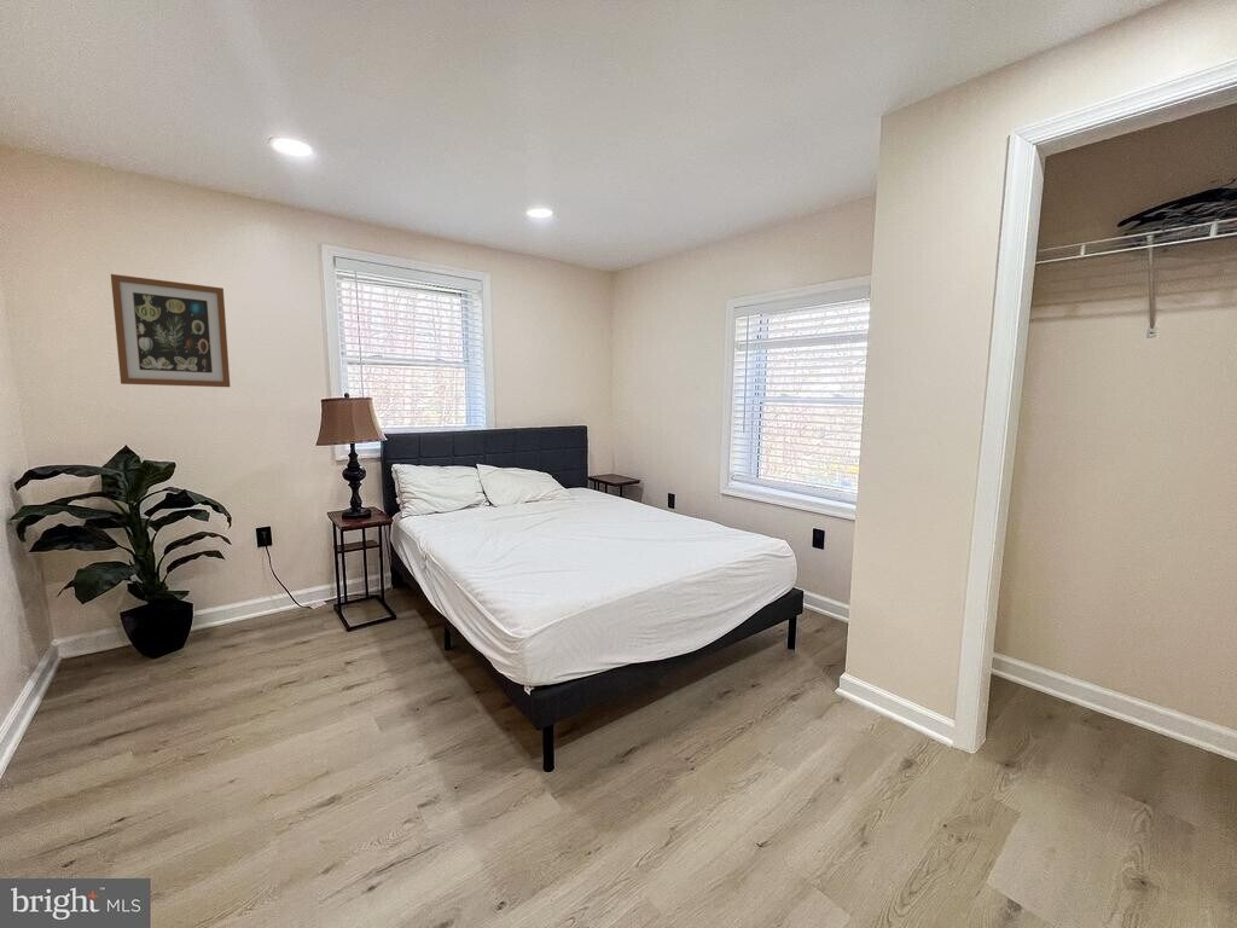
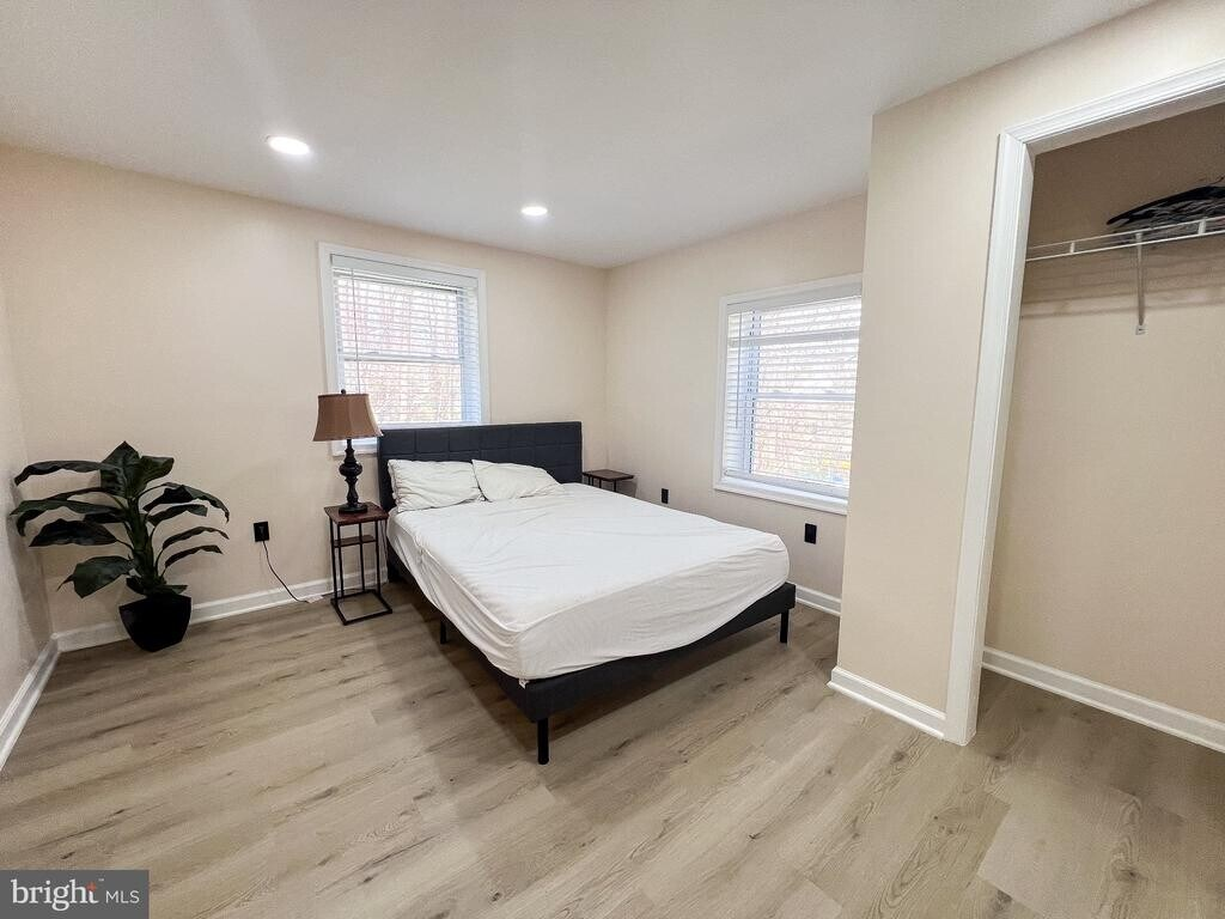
- wall art (174, 334)
